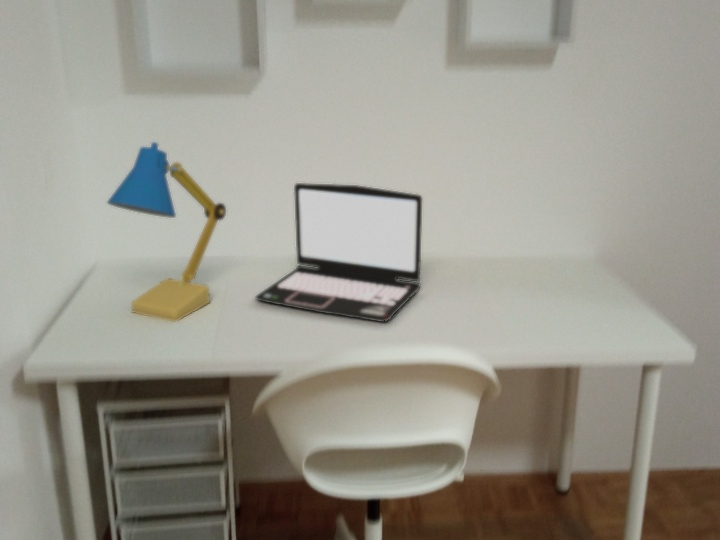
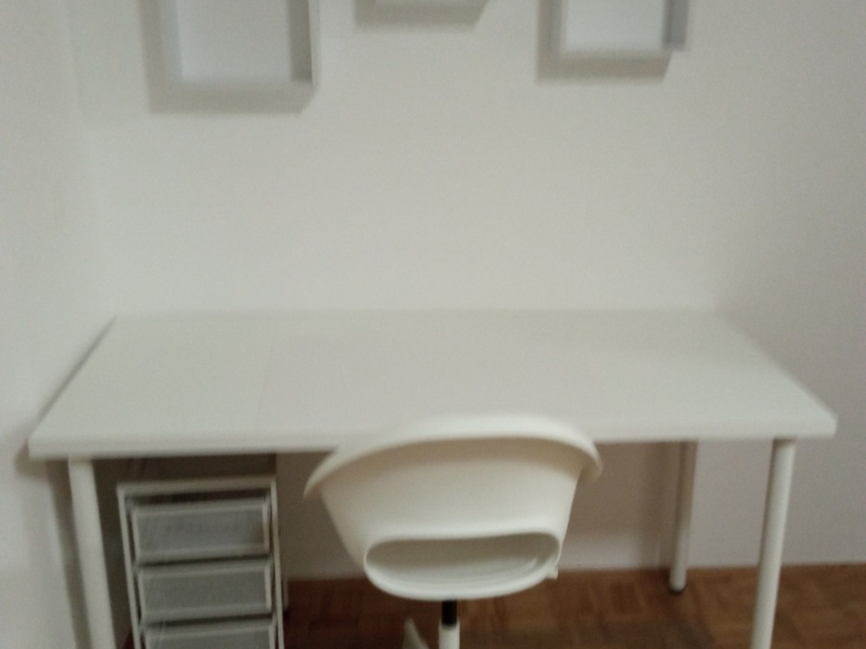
- desk lamp (174, 217)
- laptop (337, 248)
